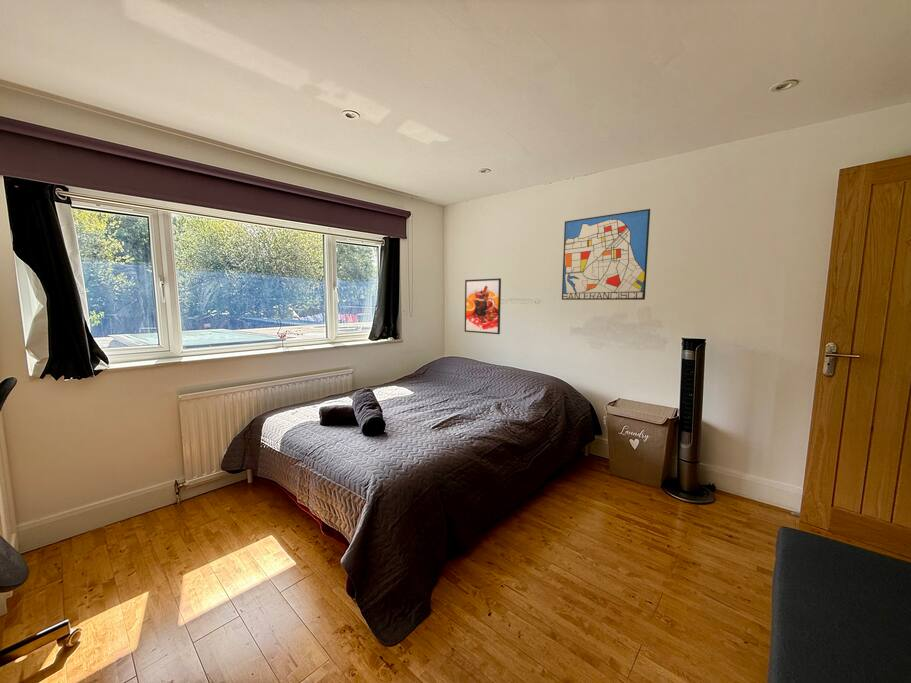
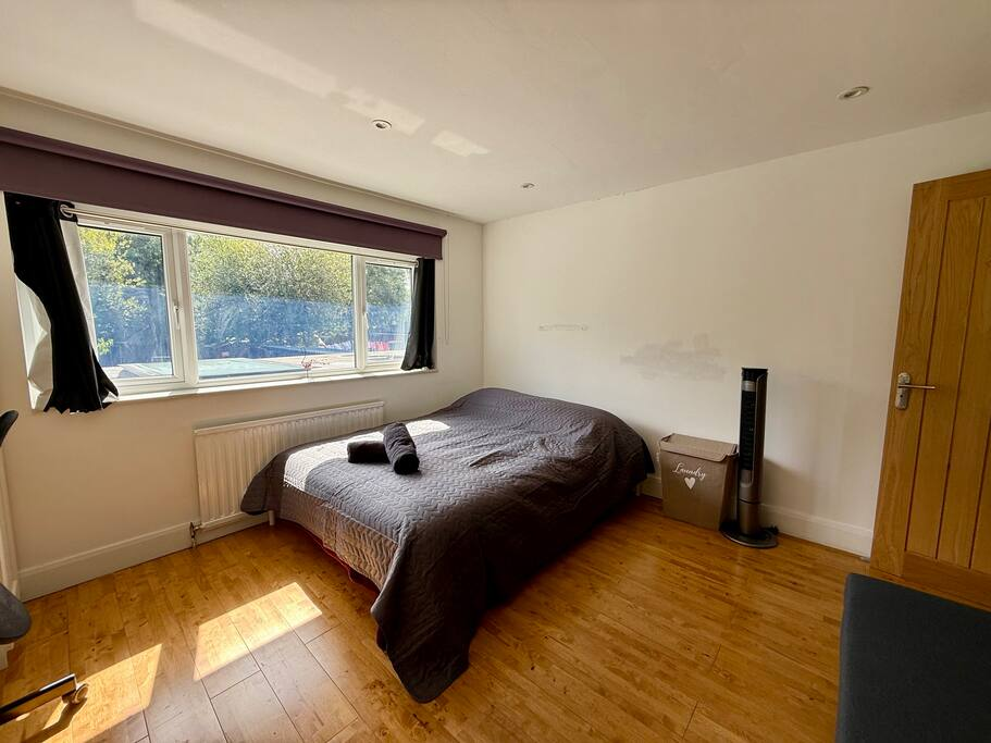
- wall art (602, 258)
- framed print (482, 306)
